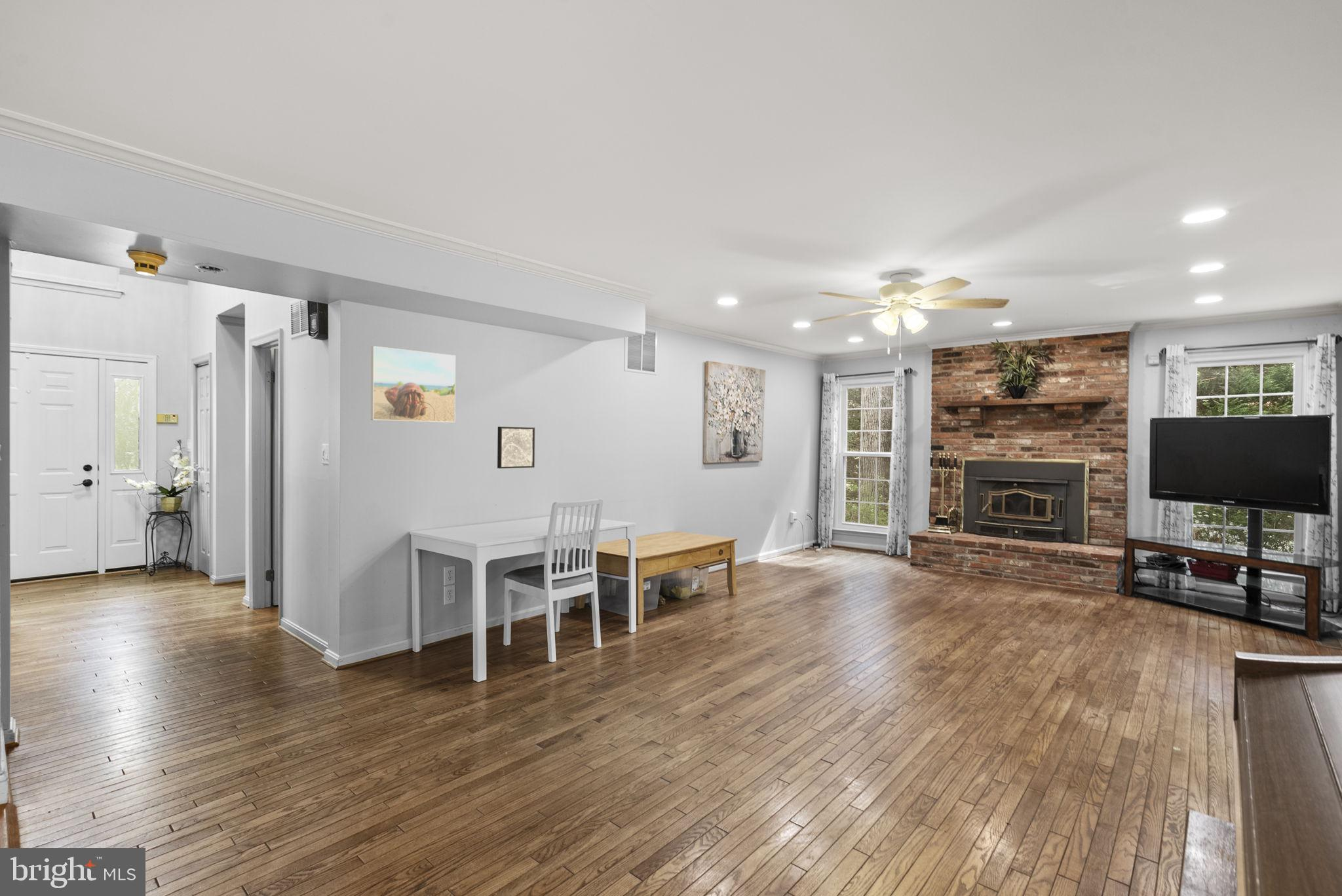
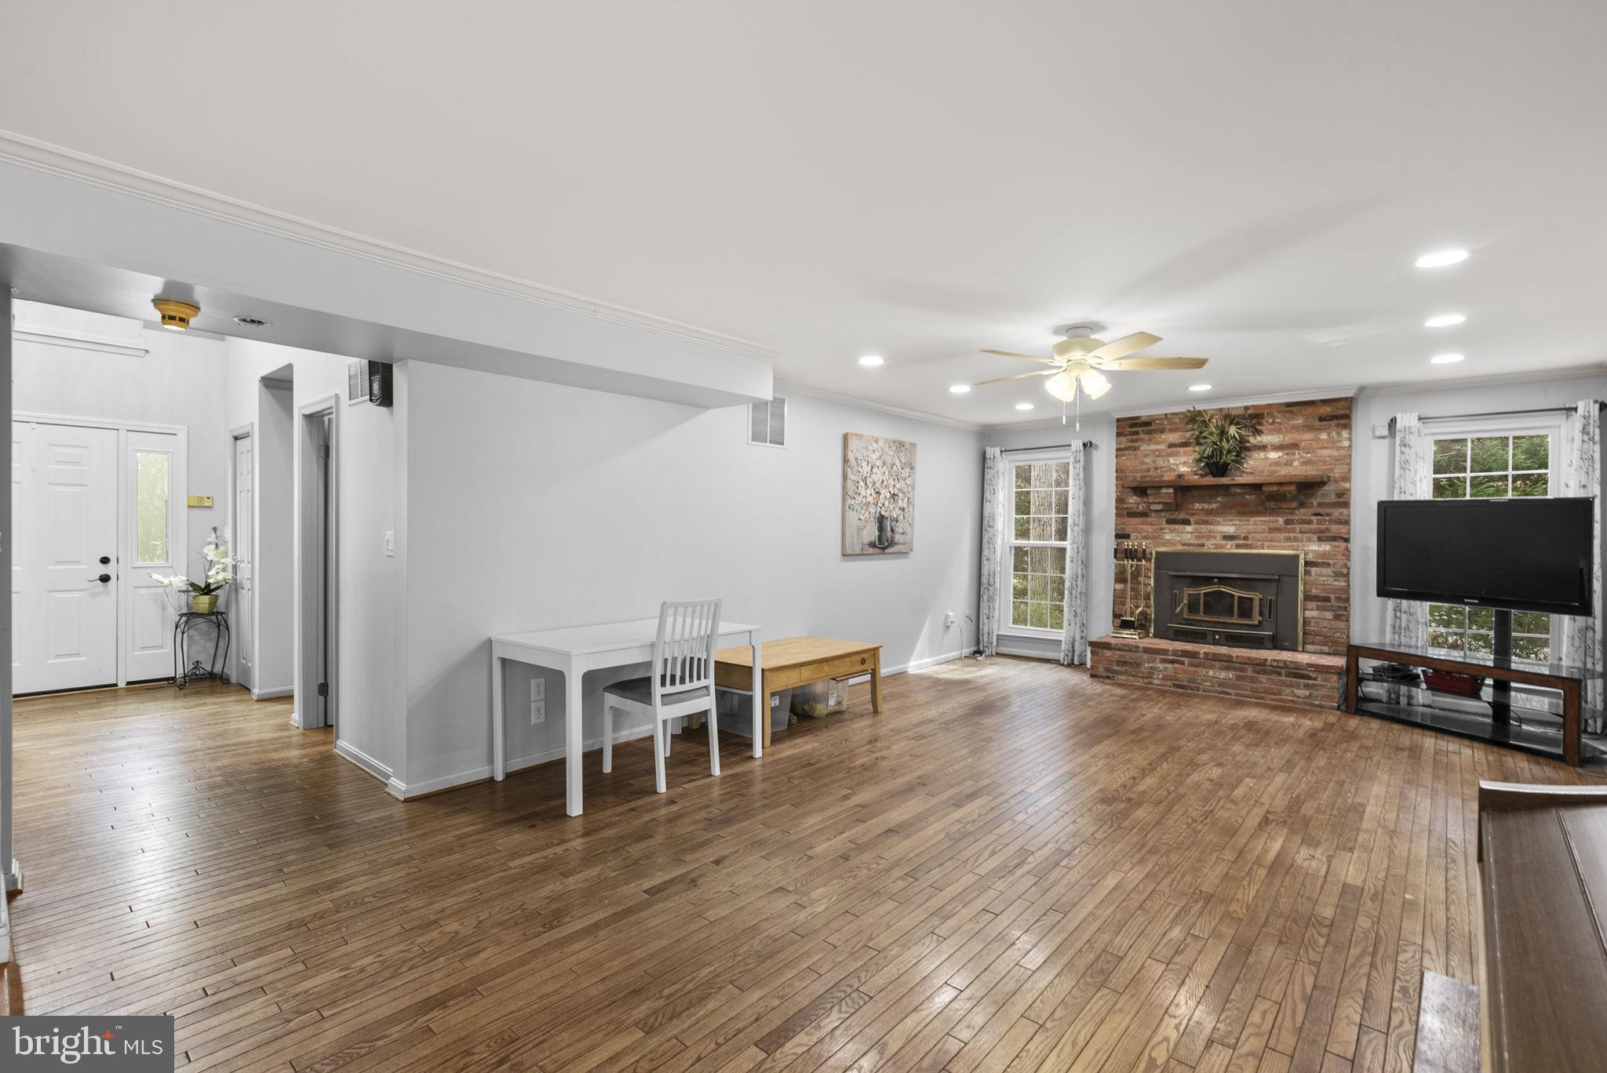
- wall art (516, 447)
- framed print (415, 386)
